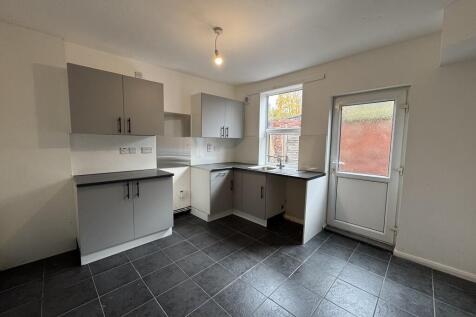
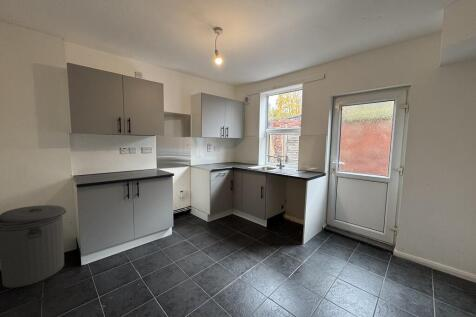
+ can (35, 240)
